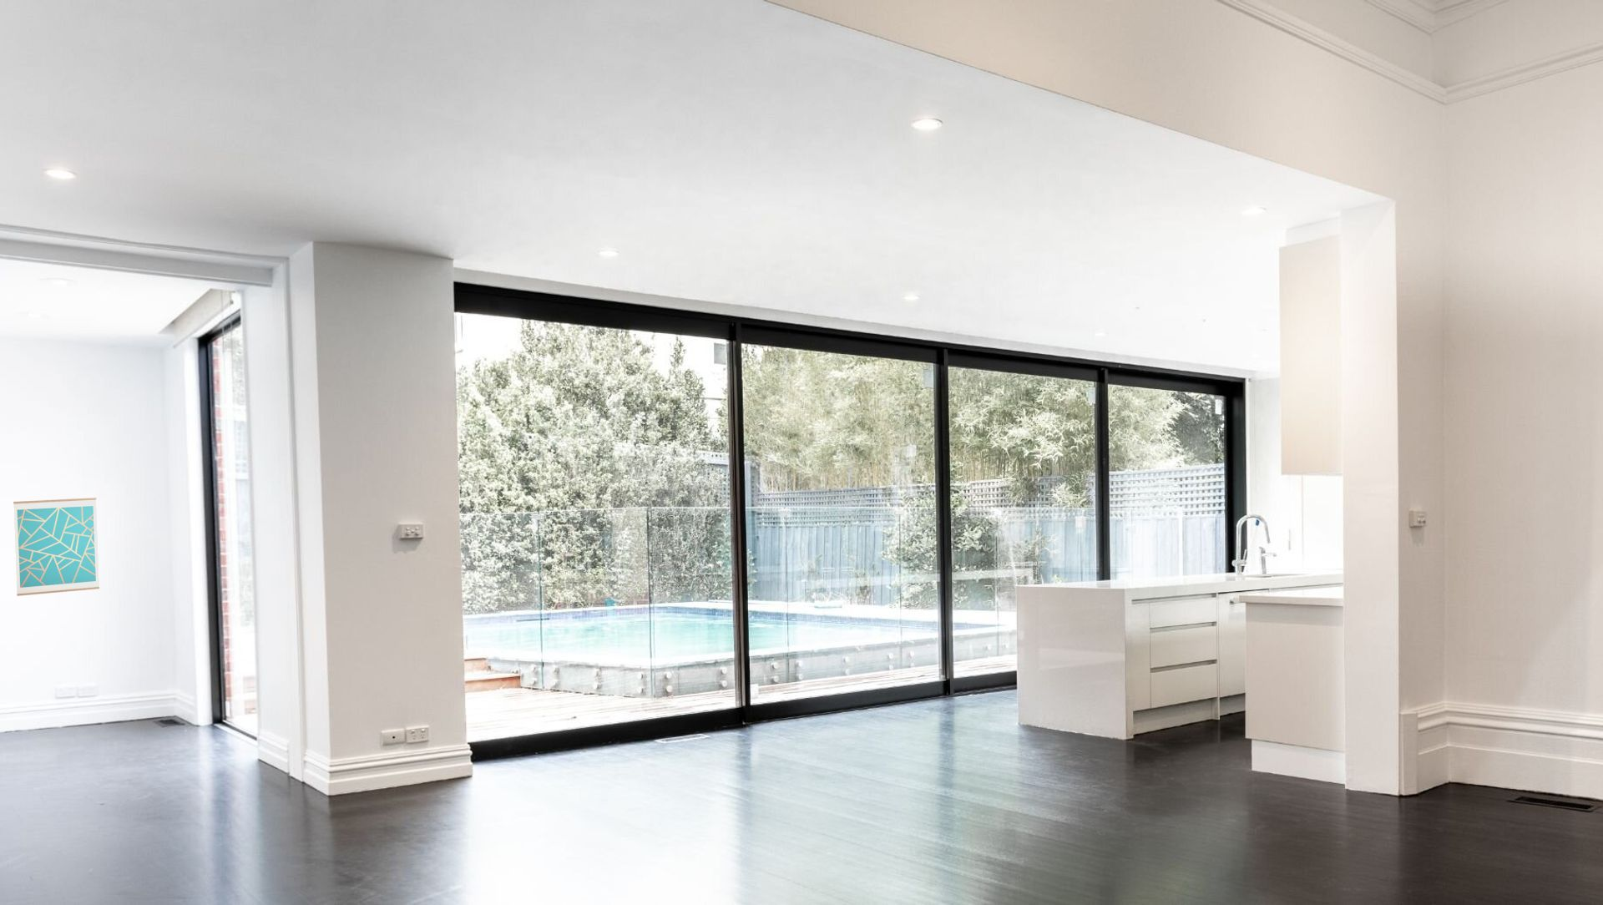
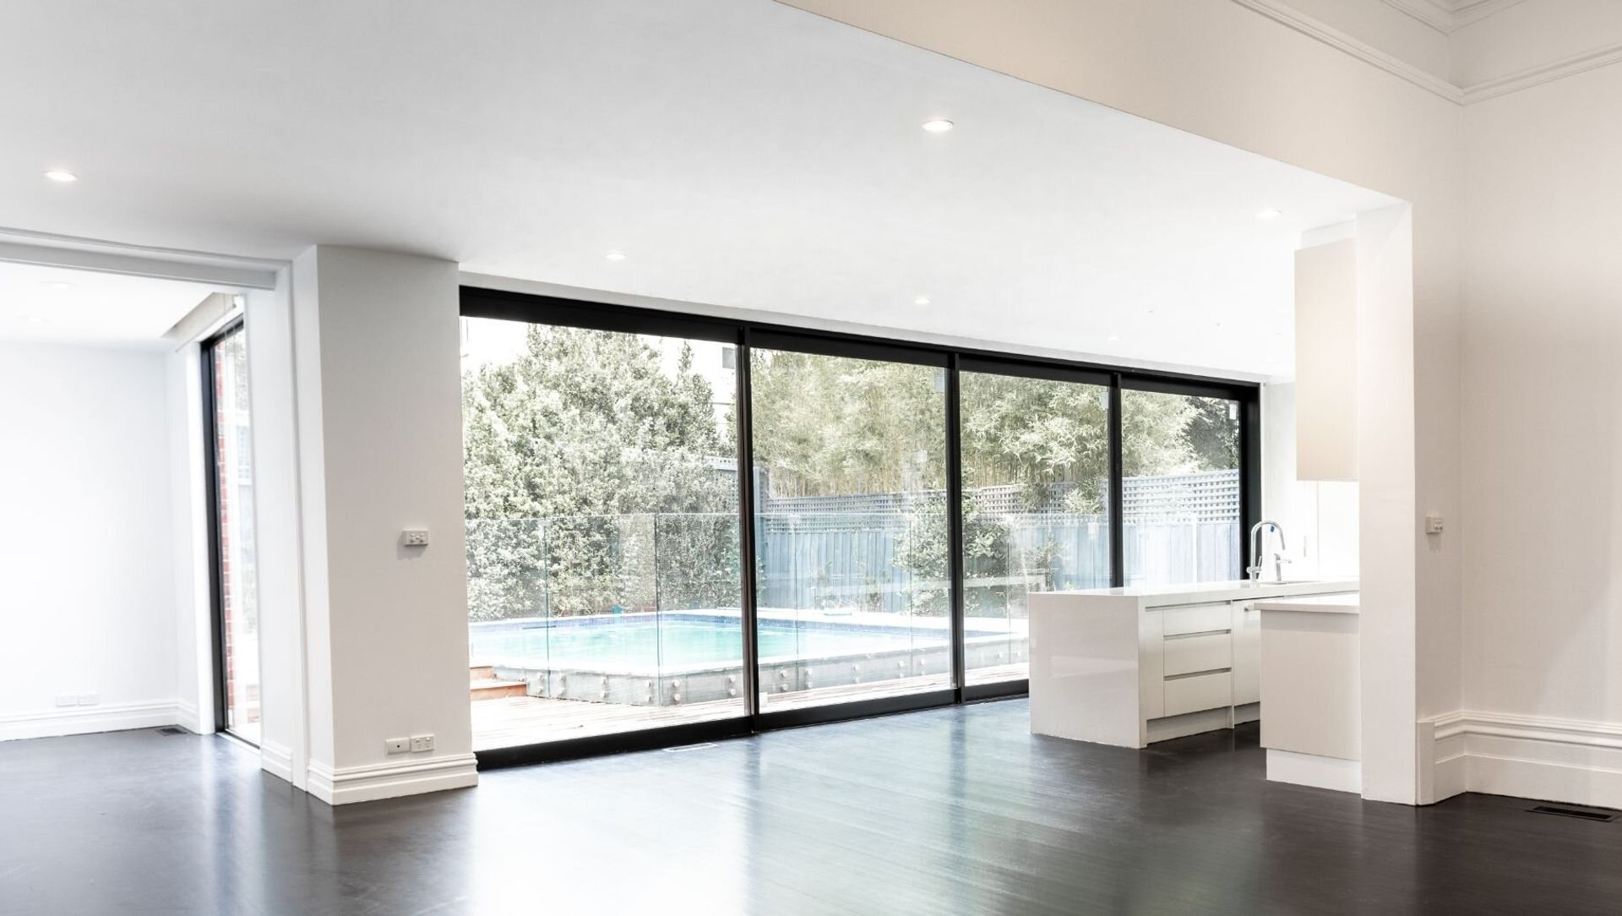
- wall art (57, 546)
